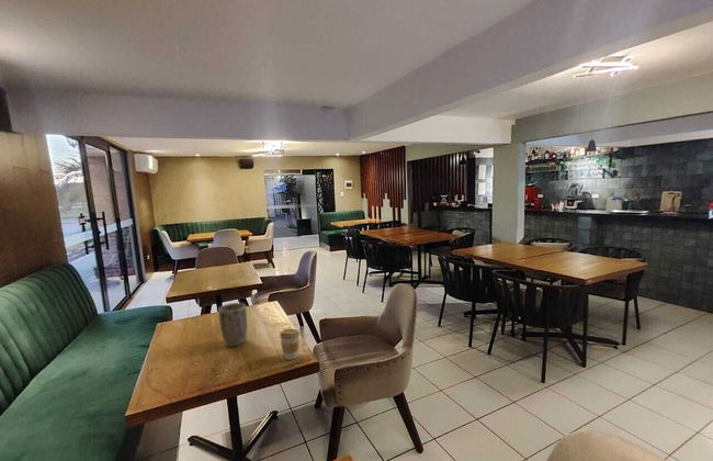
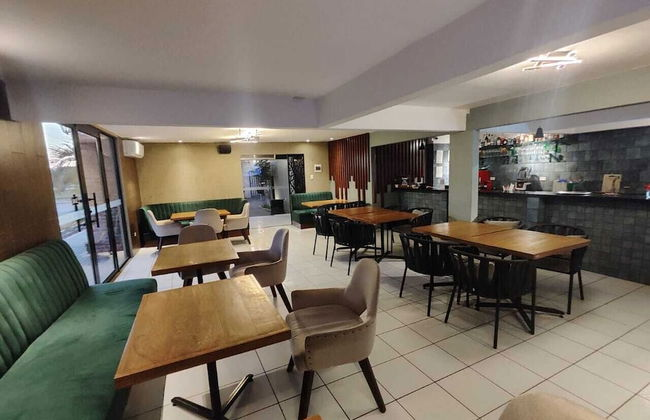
- plant pot (233, 324)
- coffee cup (290, 342)
